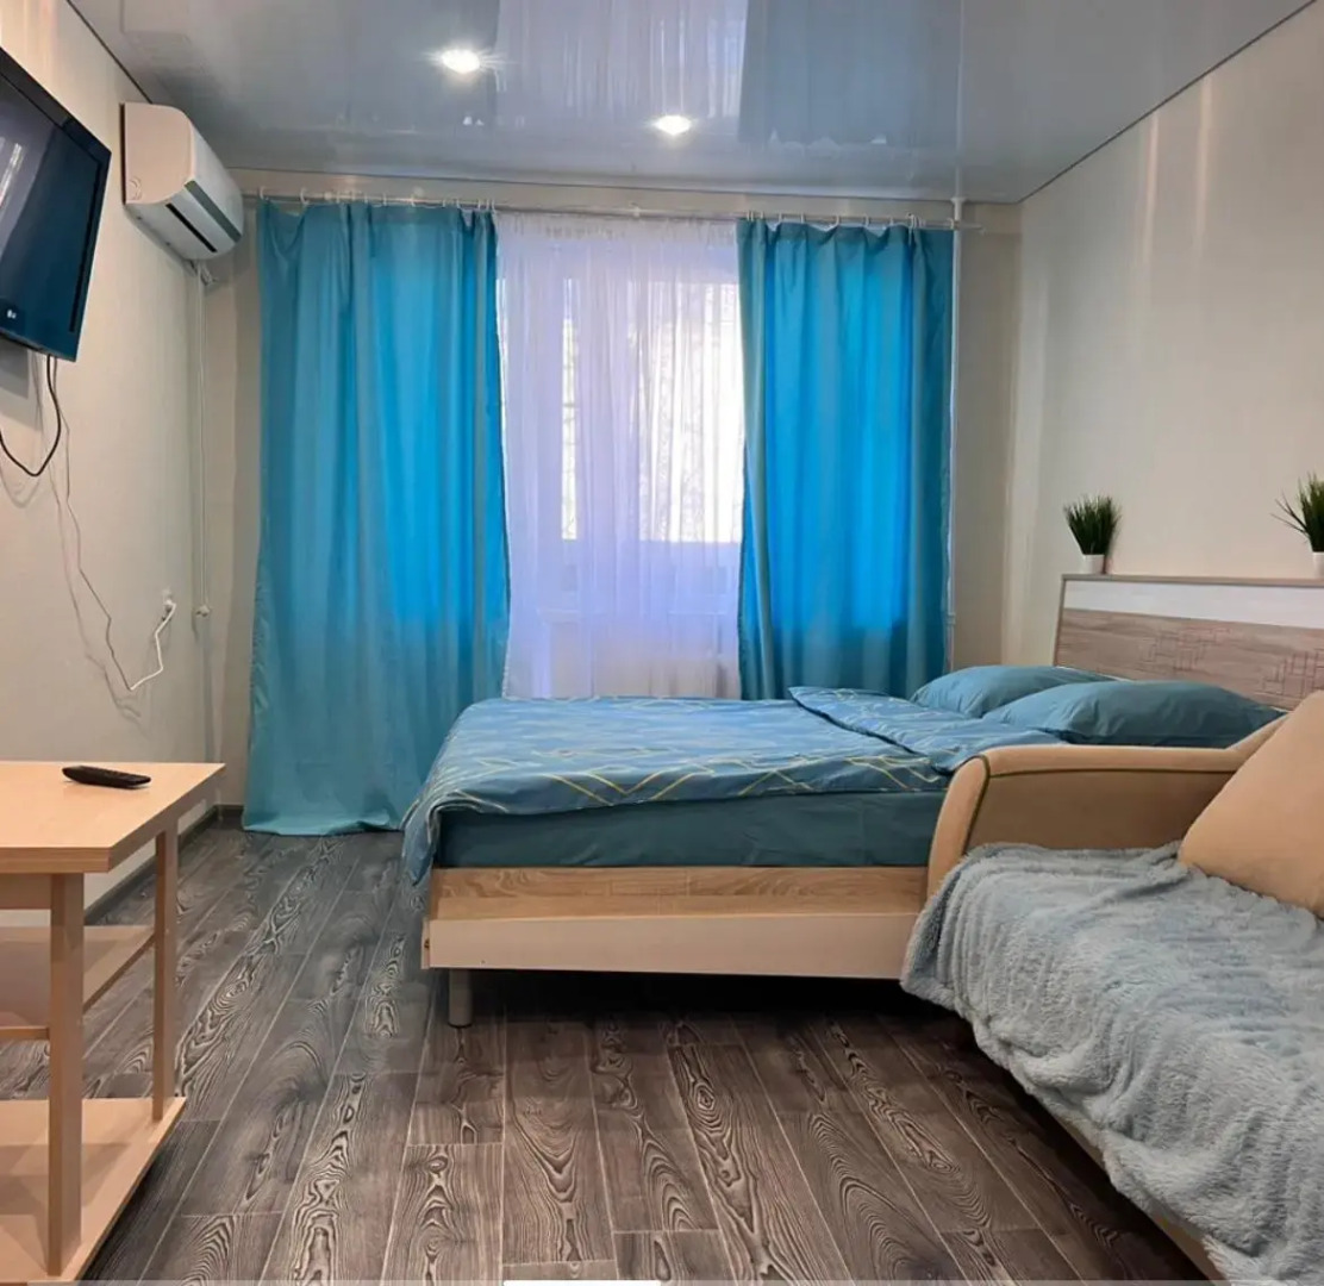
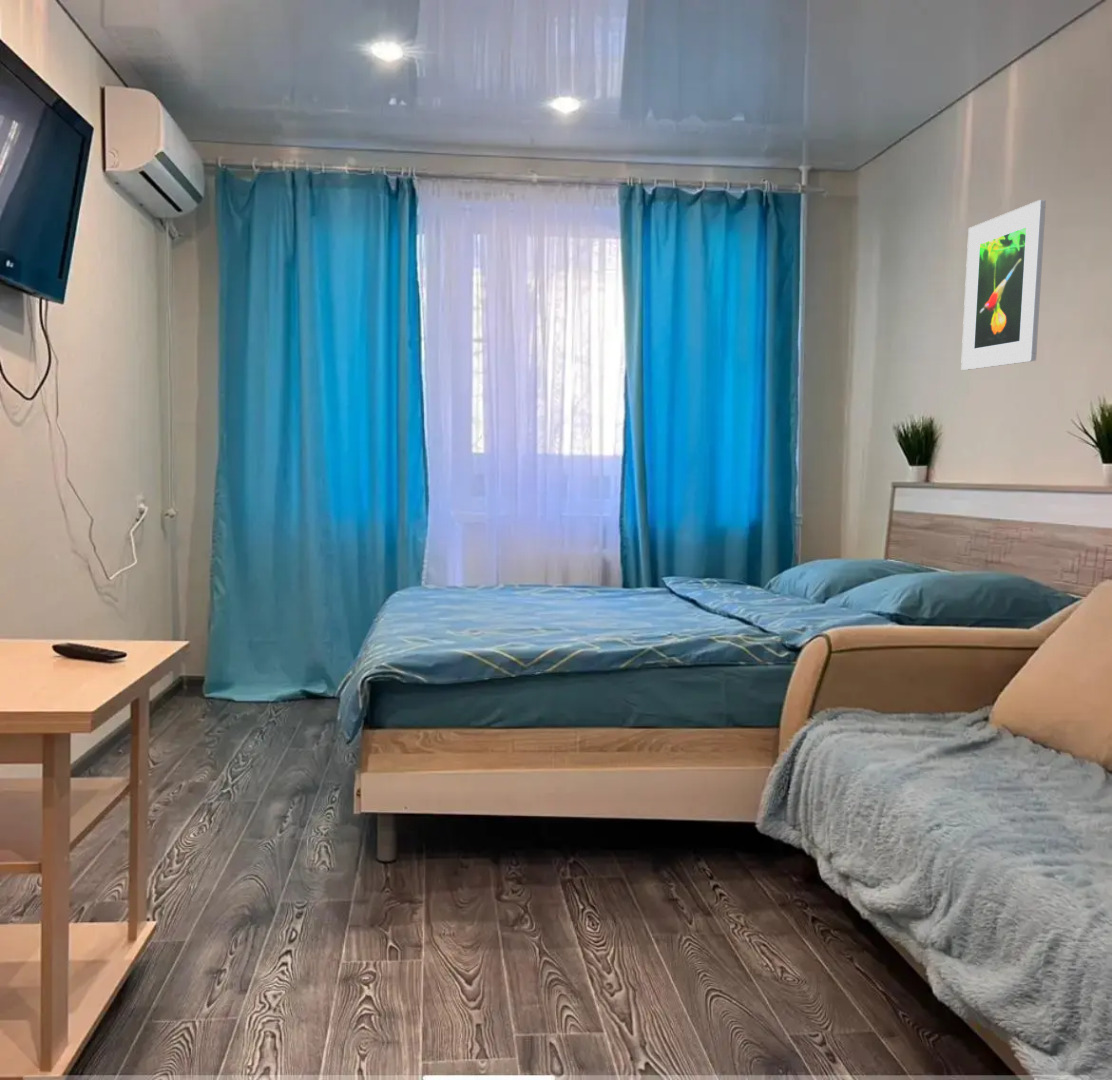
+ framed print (1000, 290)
